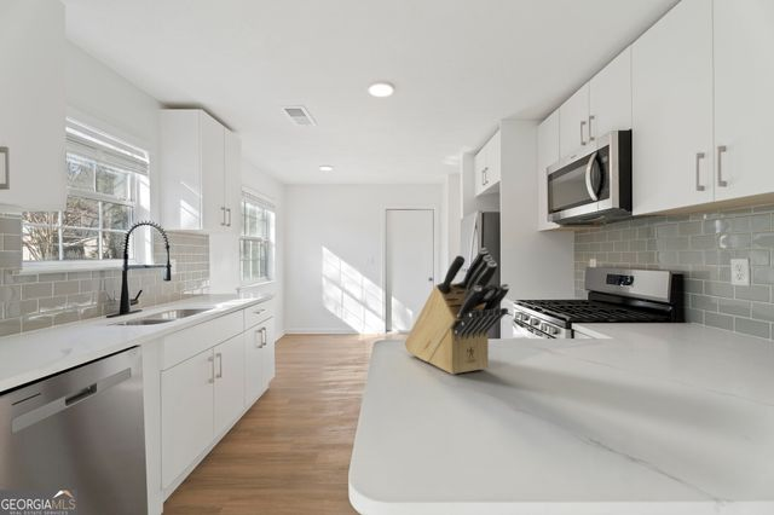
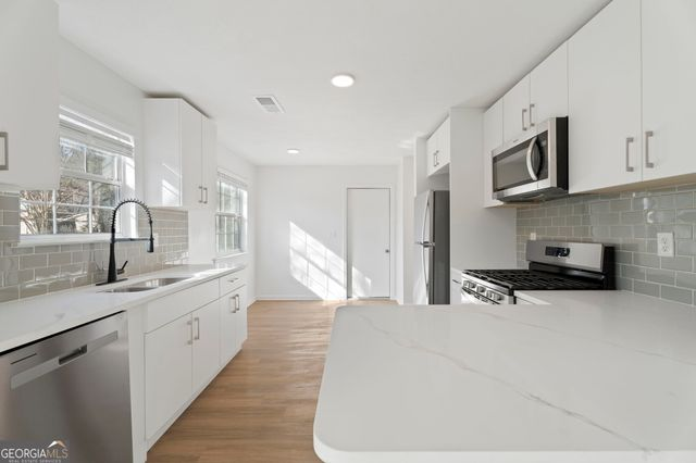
- knife block (451, 306)
